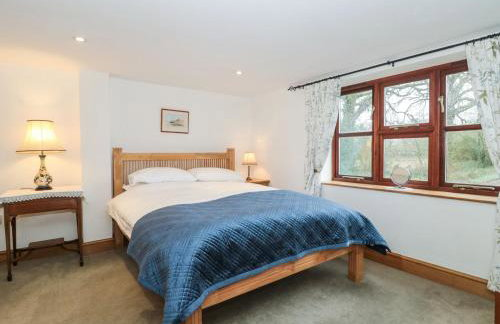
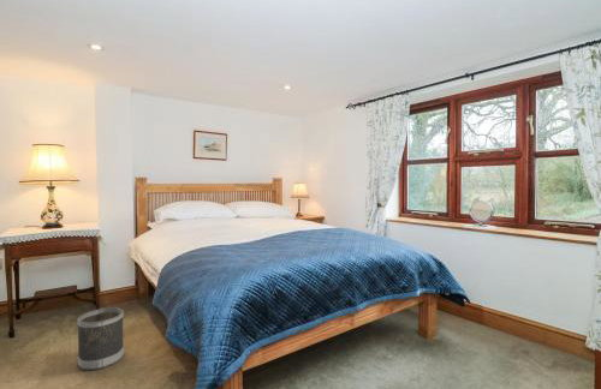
+ wastebasket (101, 336)
